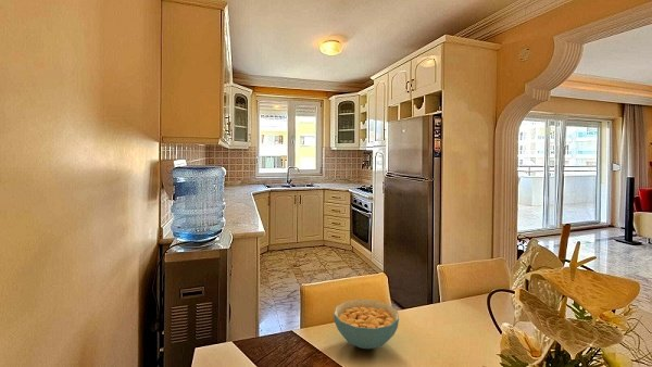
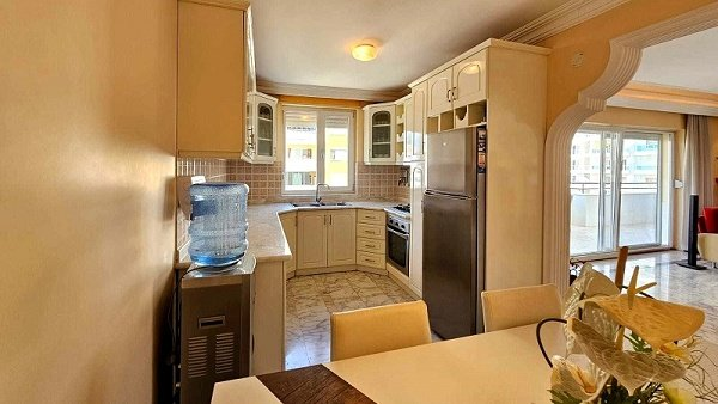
- cereal bowl (365, 328)
